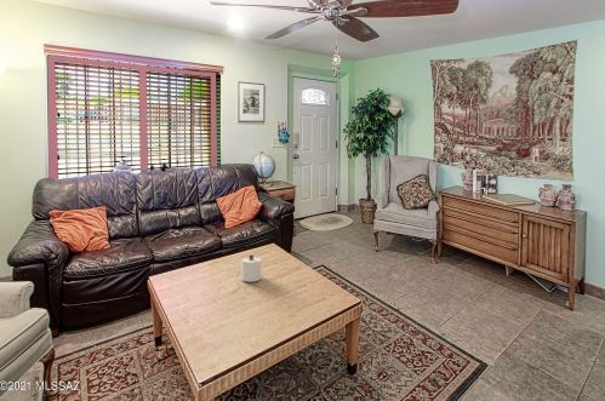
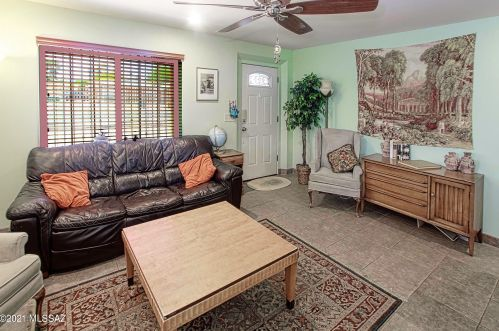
- candle (251, 267)
